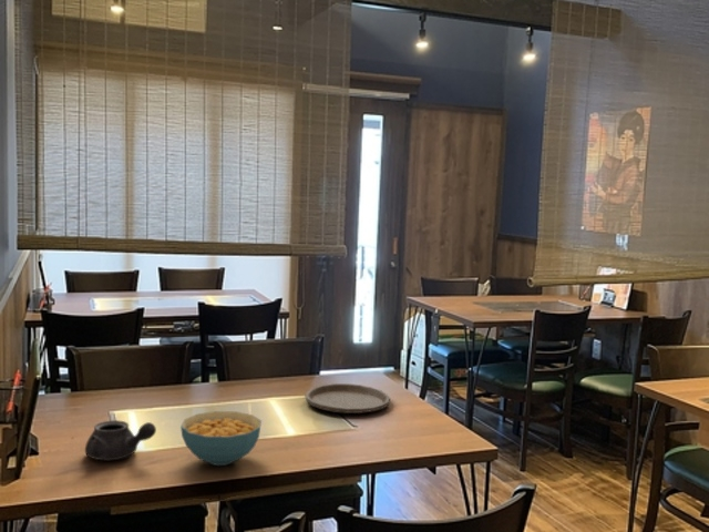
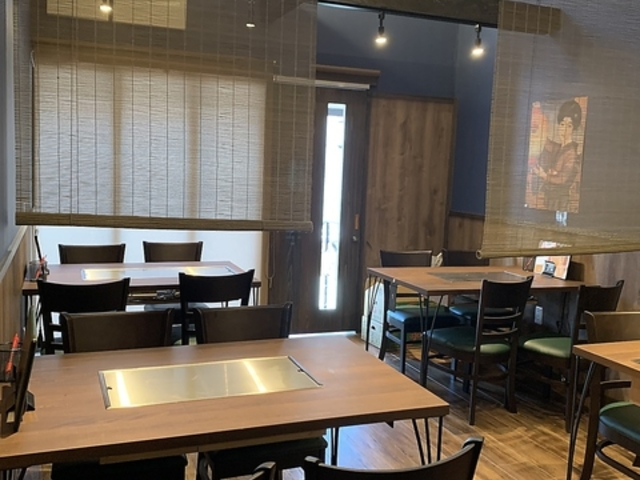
- teapot (120, 438)
- cereal bowl (220, 441)
- plate (347, 399)
